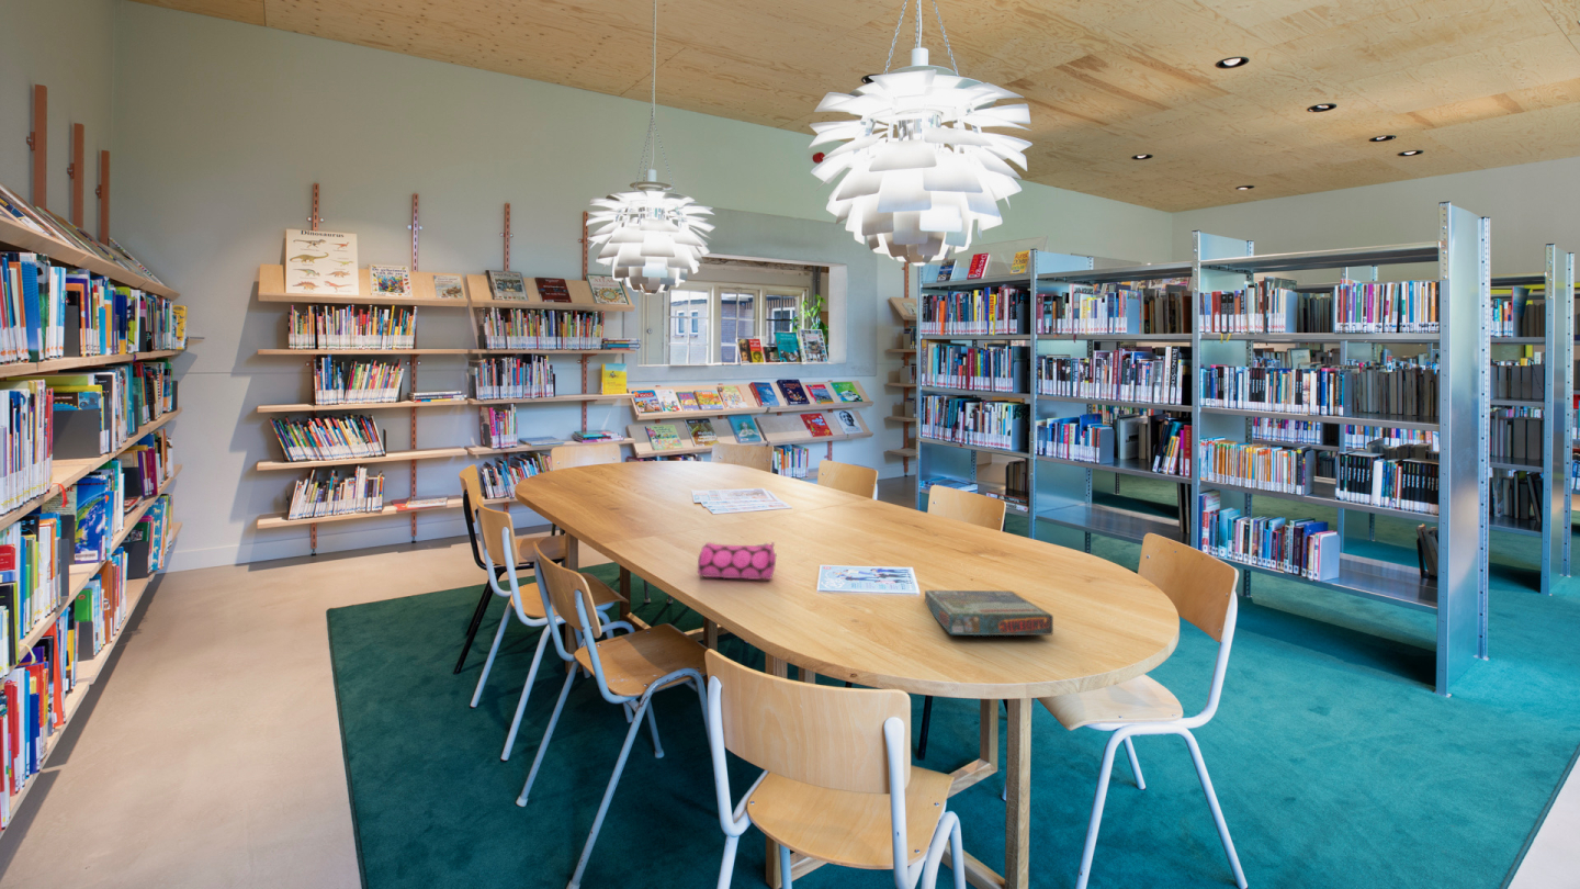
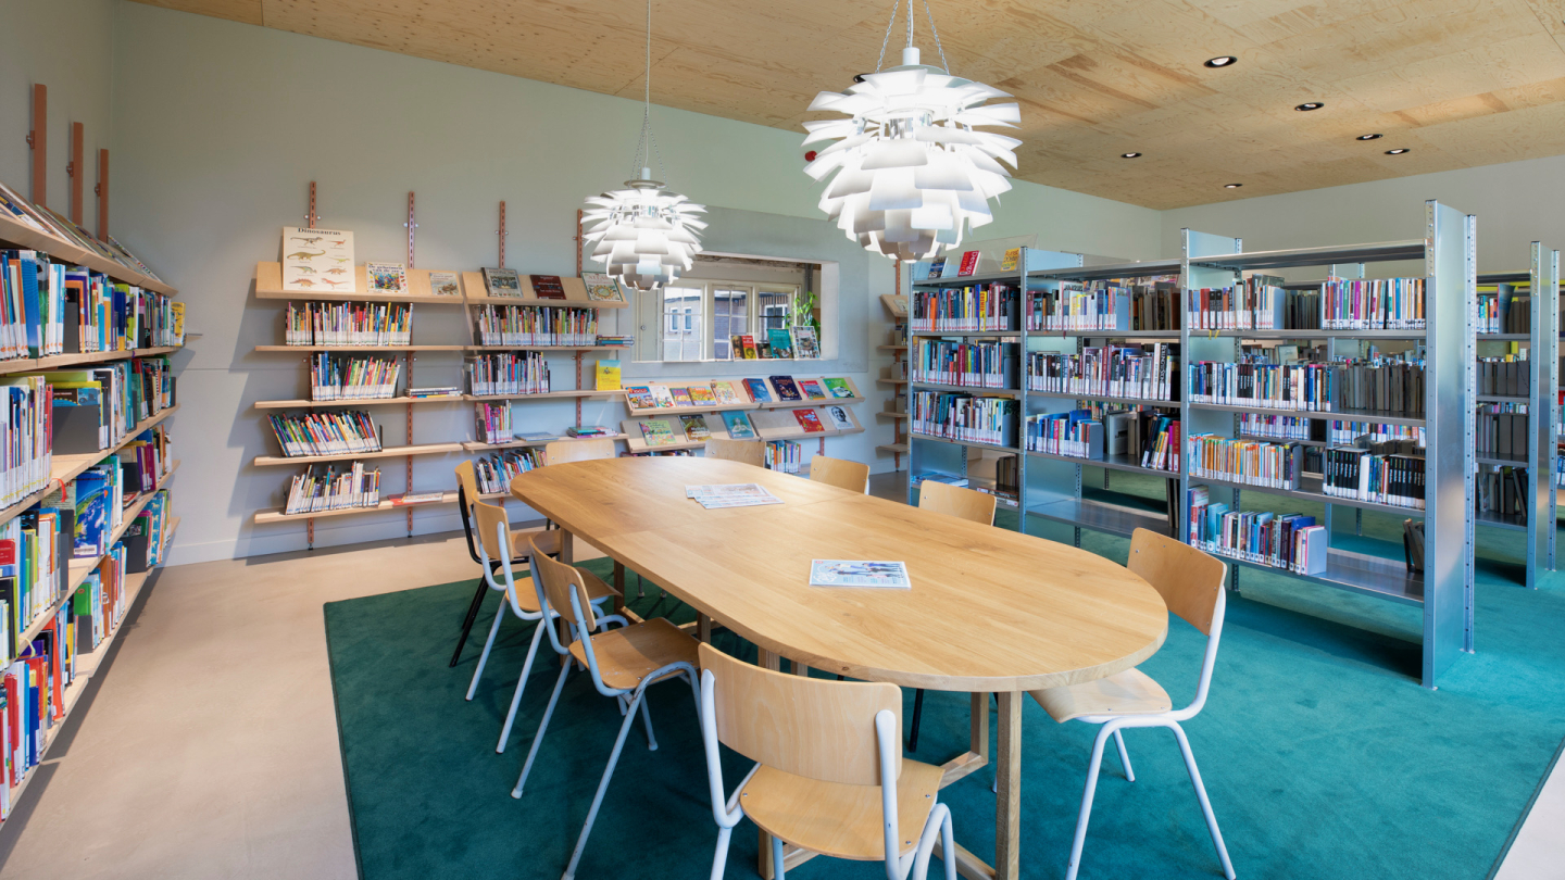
- board game (983, 610)
- pencil case (736, 560)
